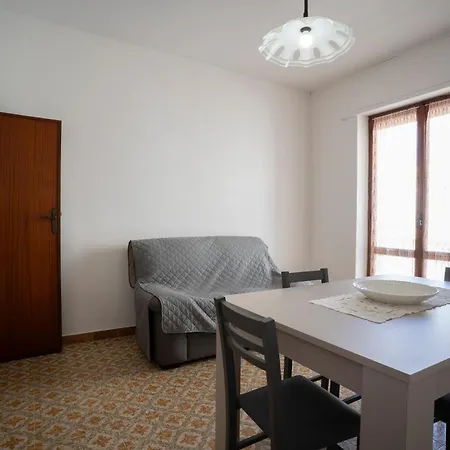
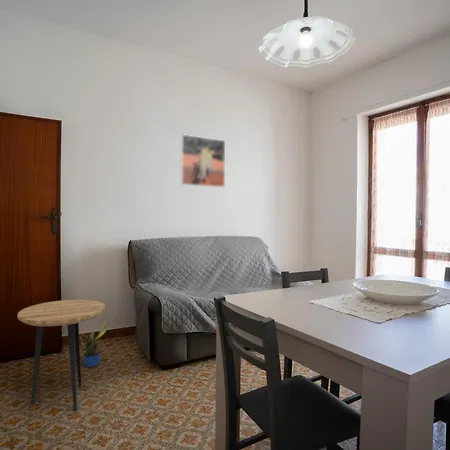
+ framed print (203, 161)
+ potted plant (94, 342)
+ side table (69, 353)
